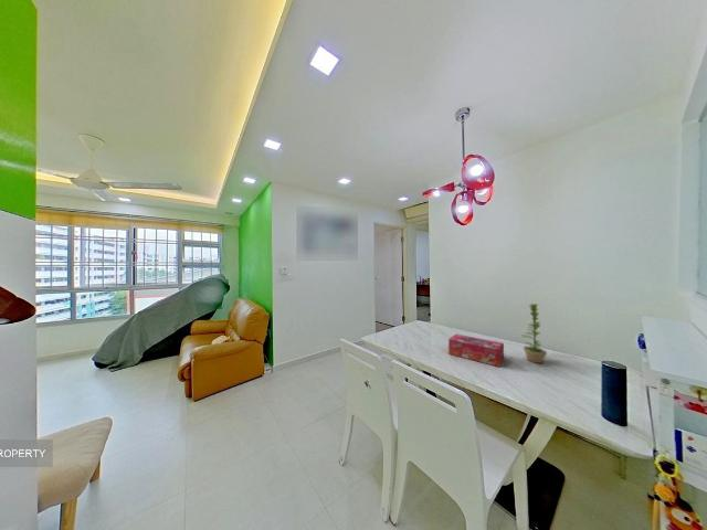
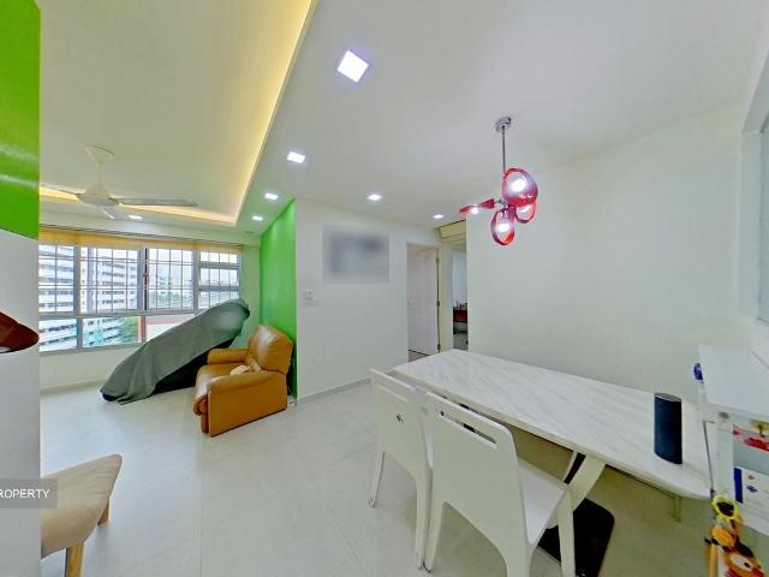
- tissue box (475, 348)
- plant (534, 332)
